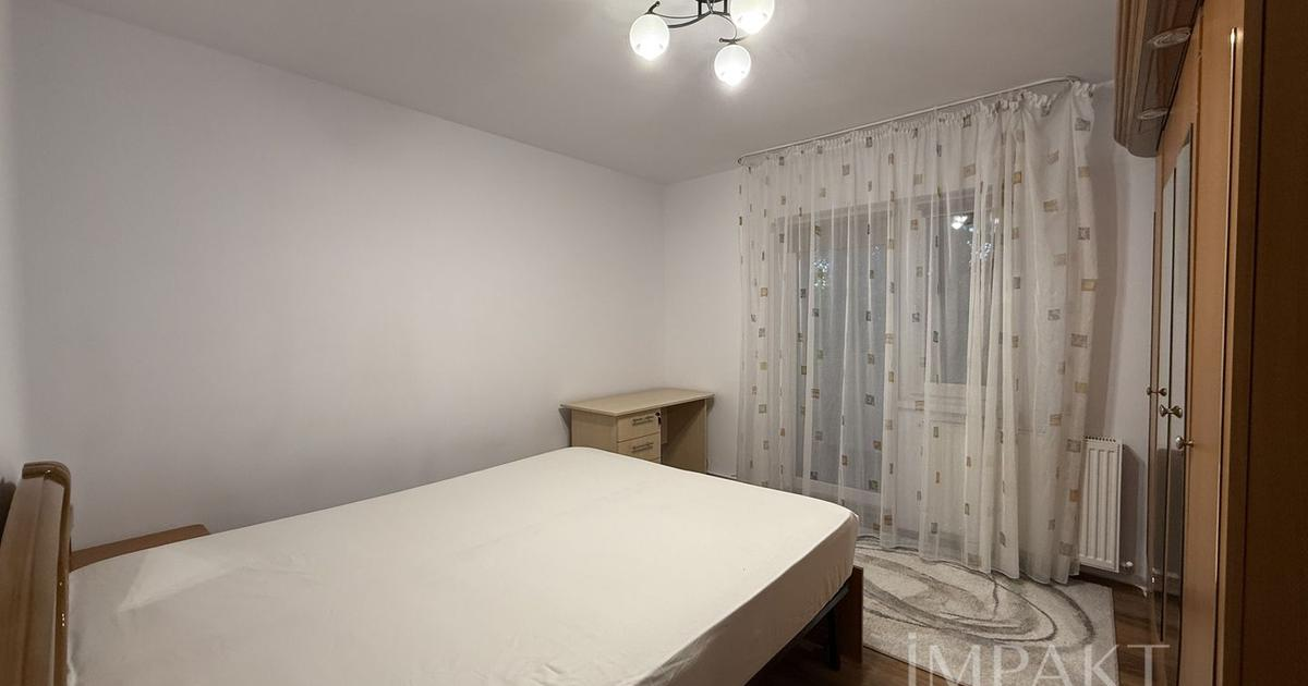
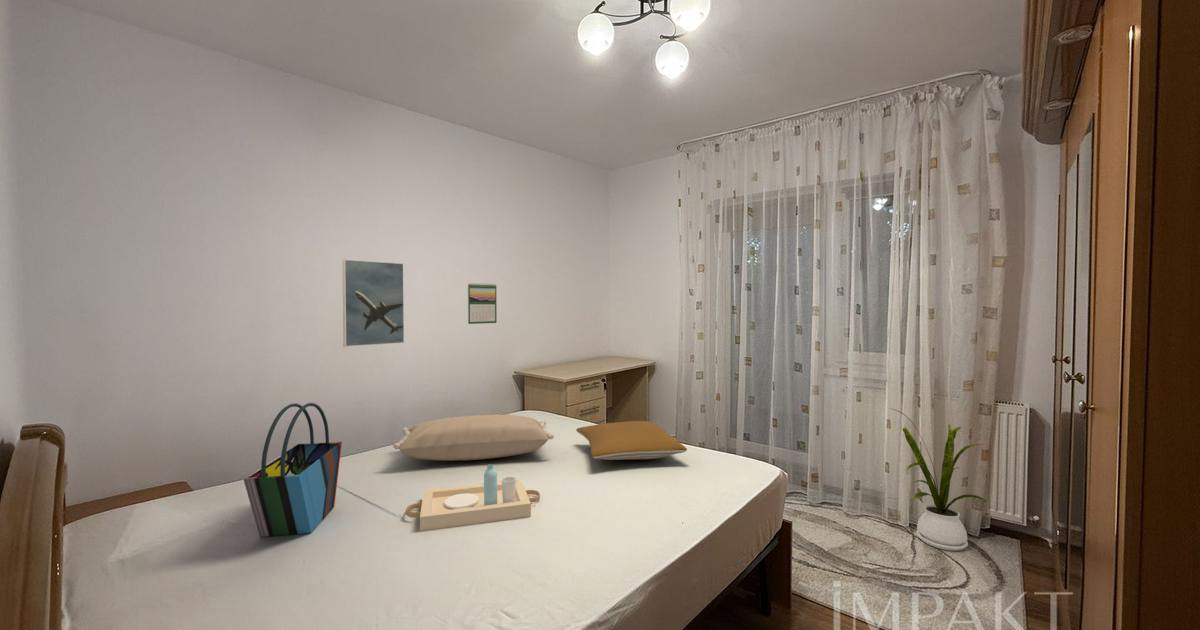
+ tote bag (298, 462)
+ calendar (482, 303)
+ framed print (374, 303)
+ pillow (627, 440)
+ pillow (476, 435)
+ serving tray (475, 485)
+ house plant (935, 475)
